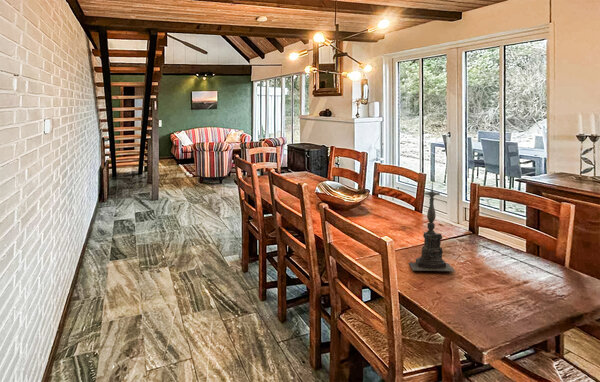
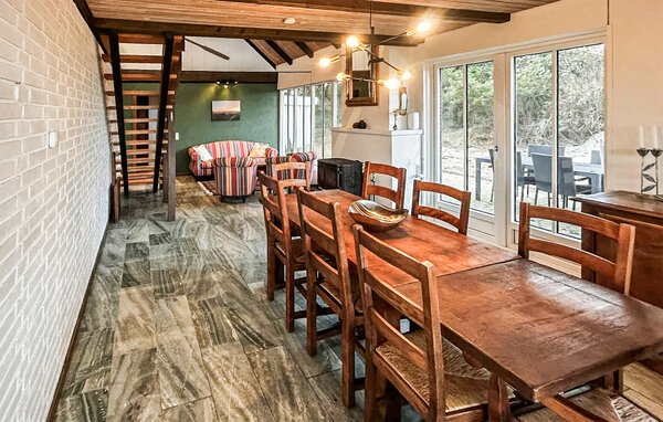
- candle holder (430, 223)
